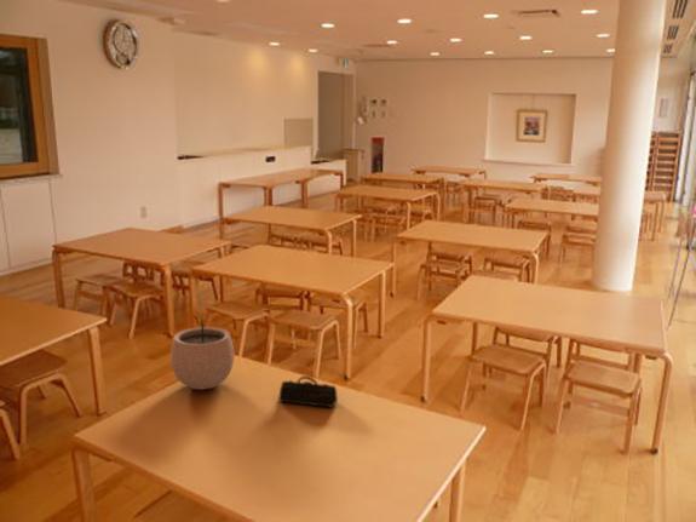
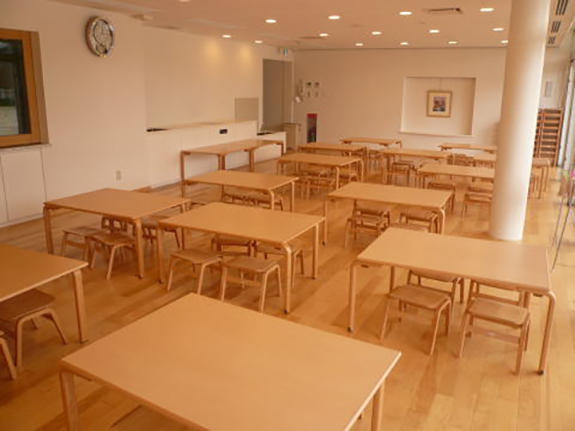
- pencil case (307, 388)
- plant pot (202, 349)
